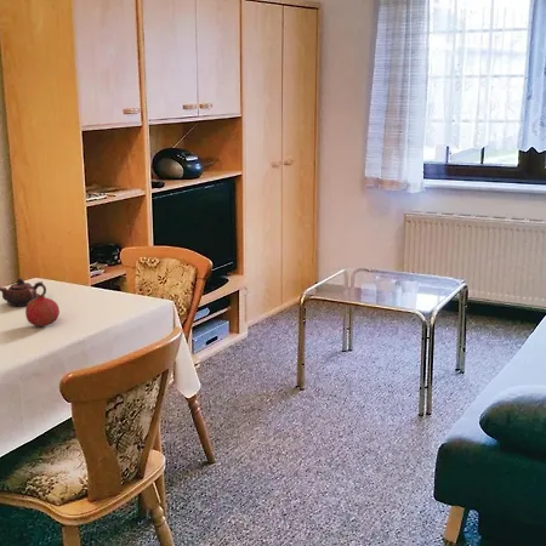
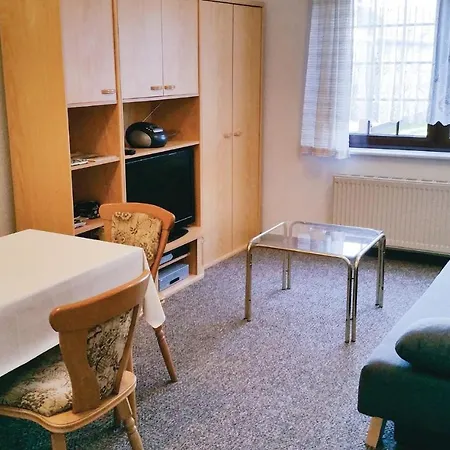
- fruit (41, 308)
- teapot (22, 290)
